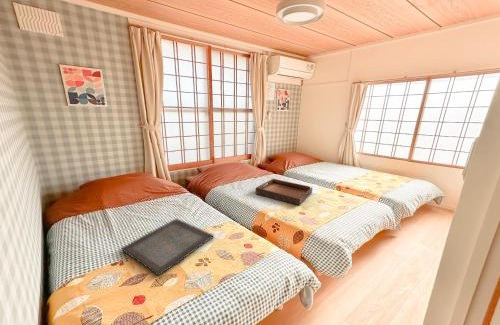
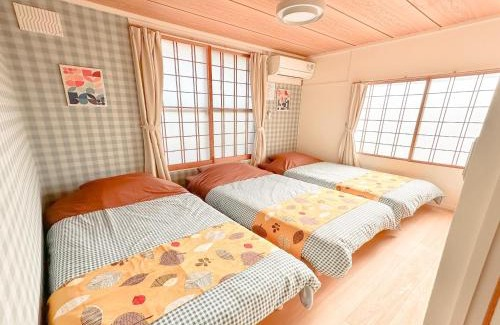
- serving tray (284, 190)
- serving tray (169, 241)
